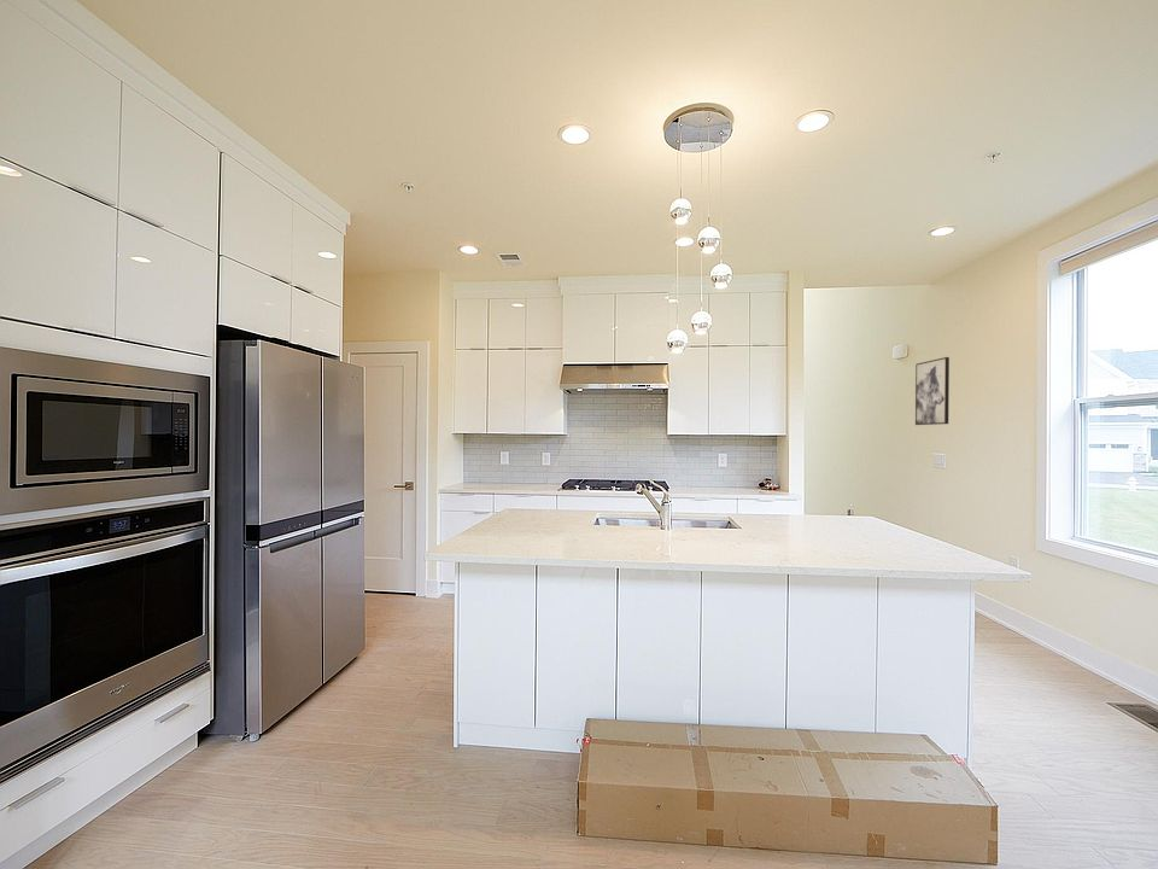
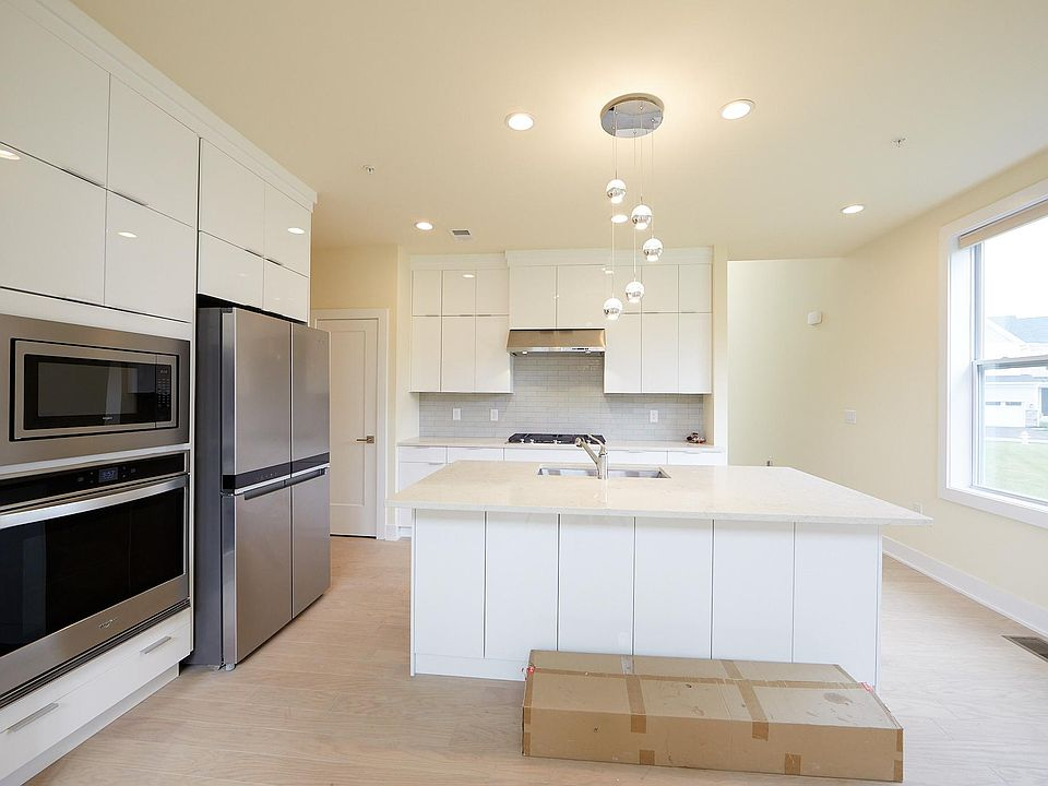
- wall art (931, 392)
